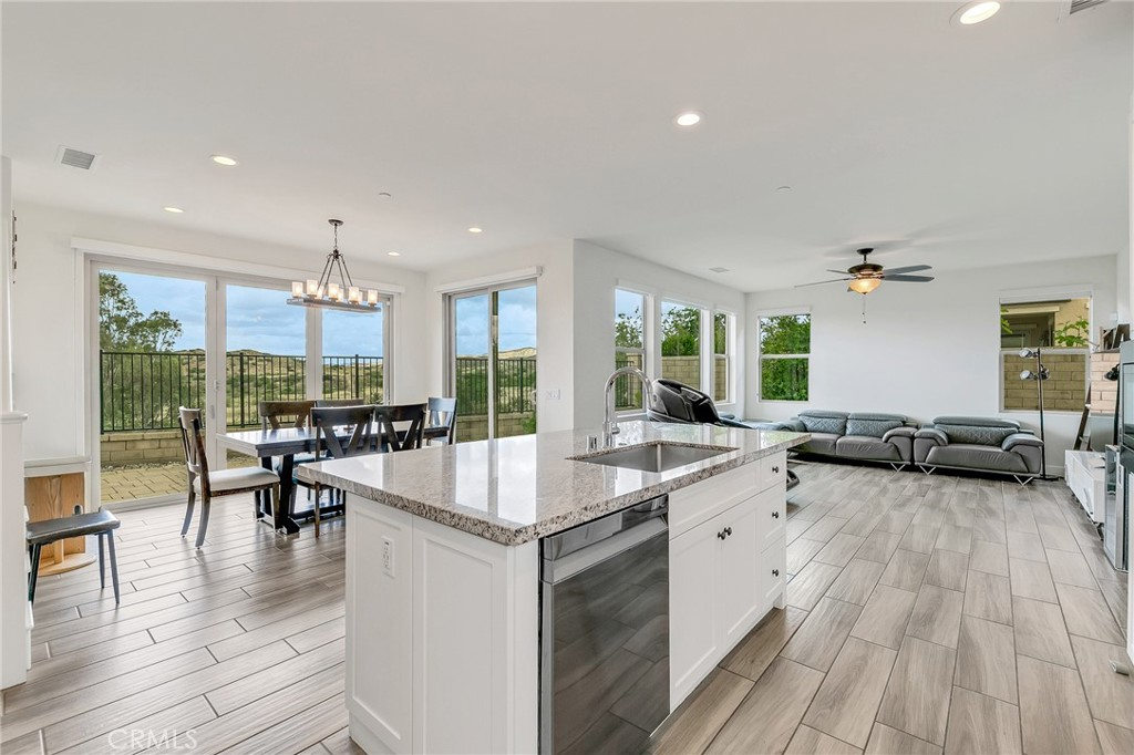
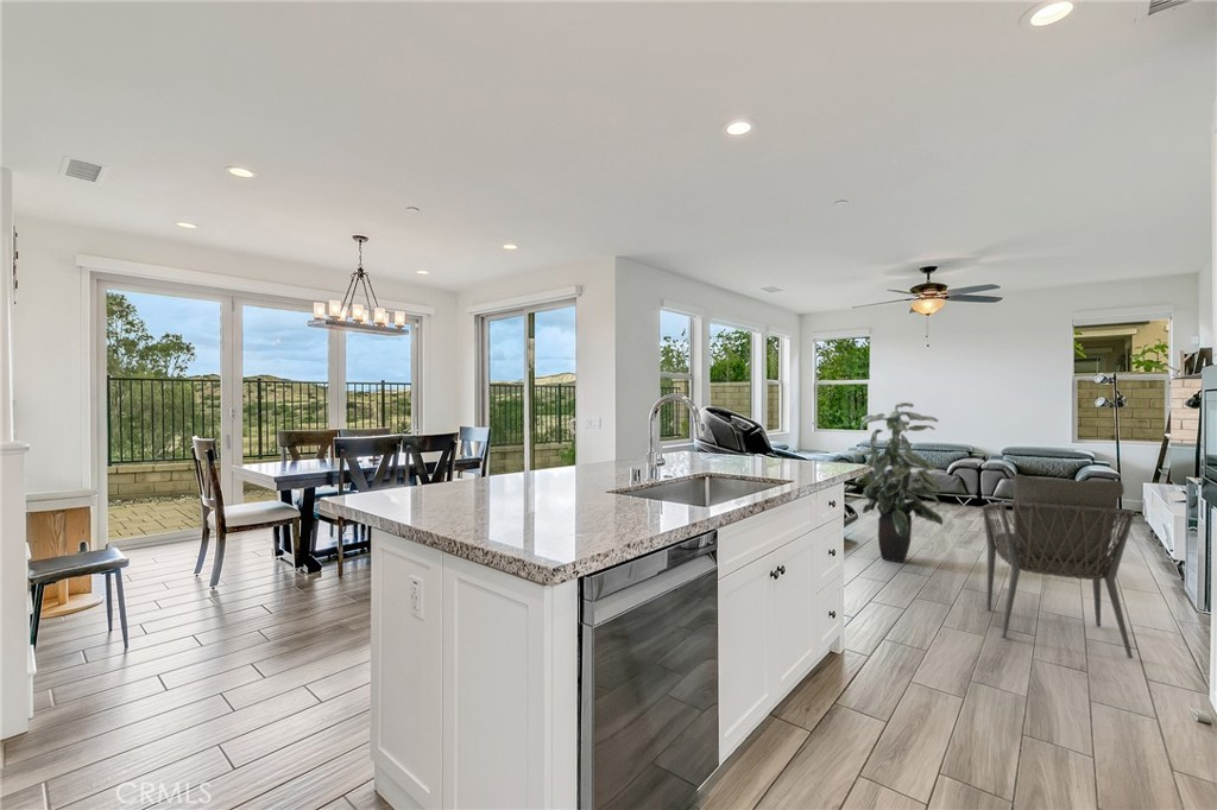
+ indoor plant (898, 482)
+ armchair (1052, 551)
